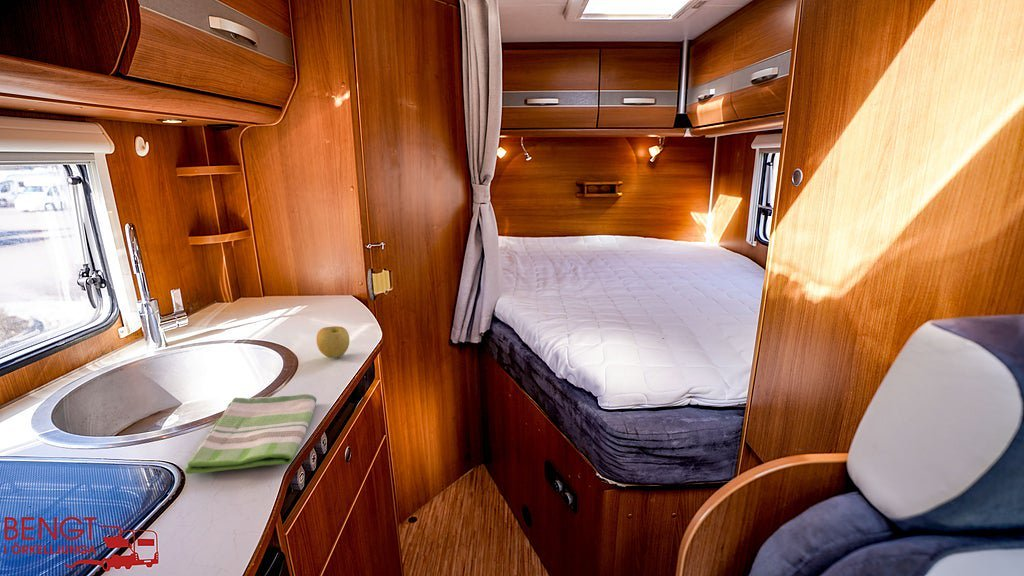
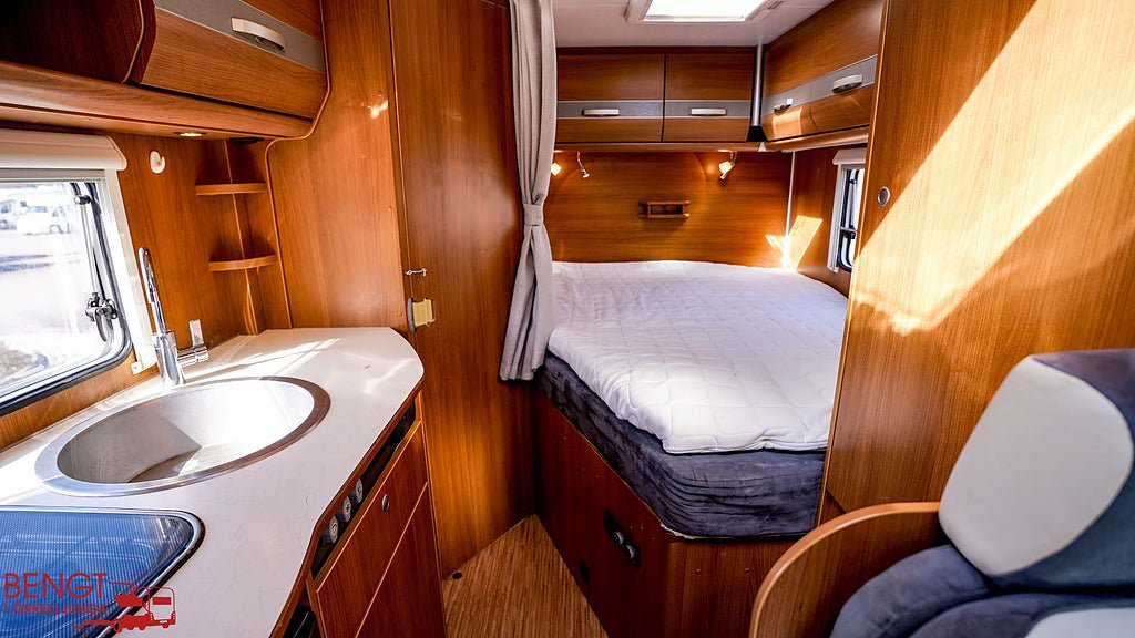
- apple (333, 342)
- dish towel (259, 427)
